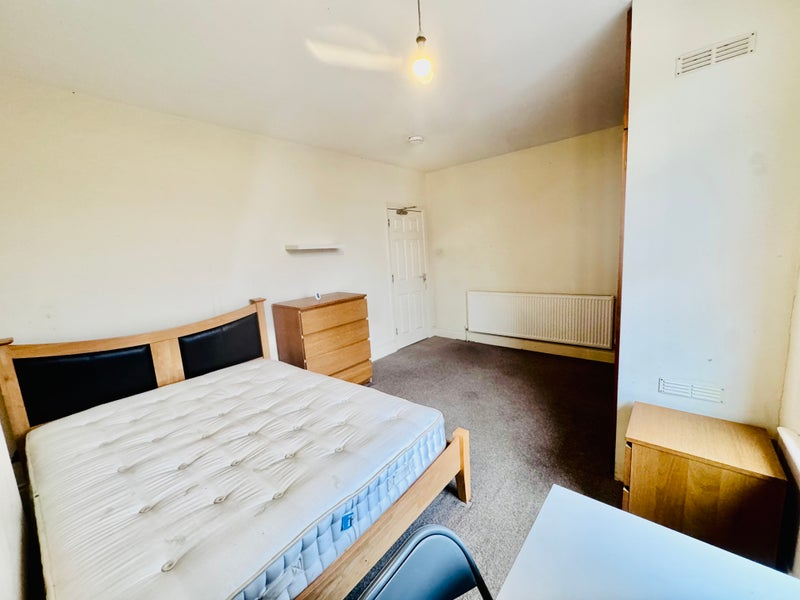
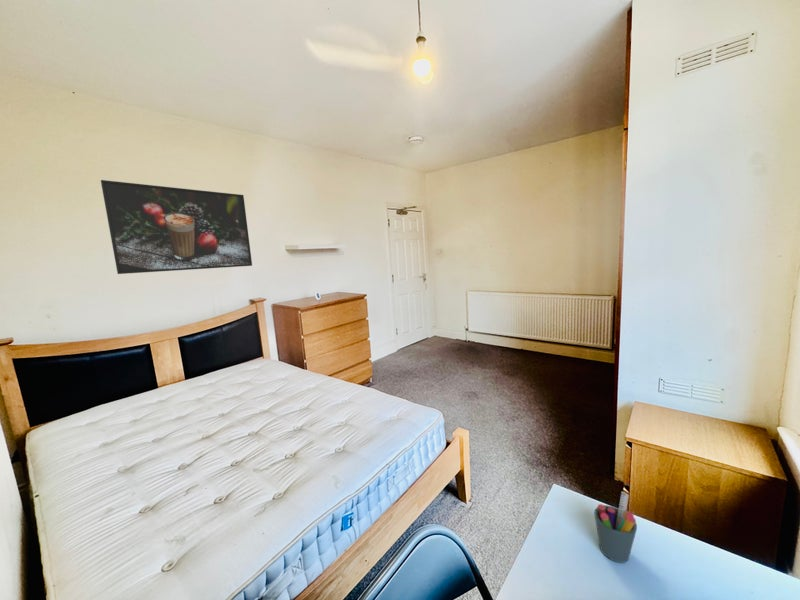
+ pen holder (615, 526)
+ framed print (188, 229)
